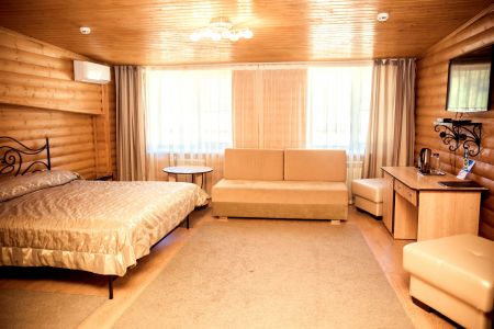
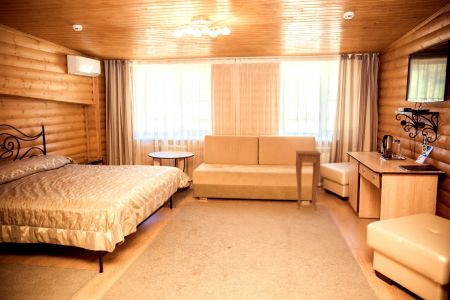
+ side table (312, 179)
